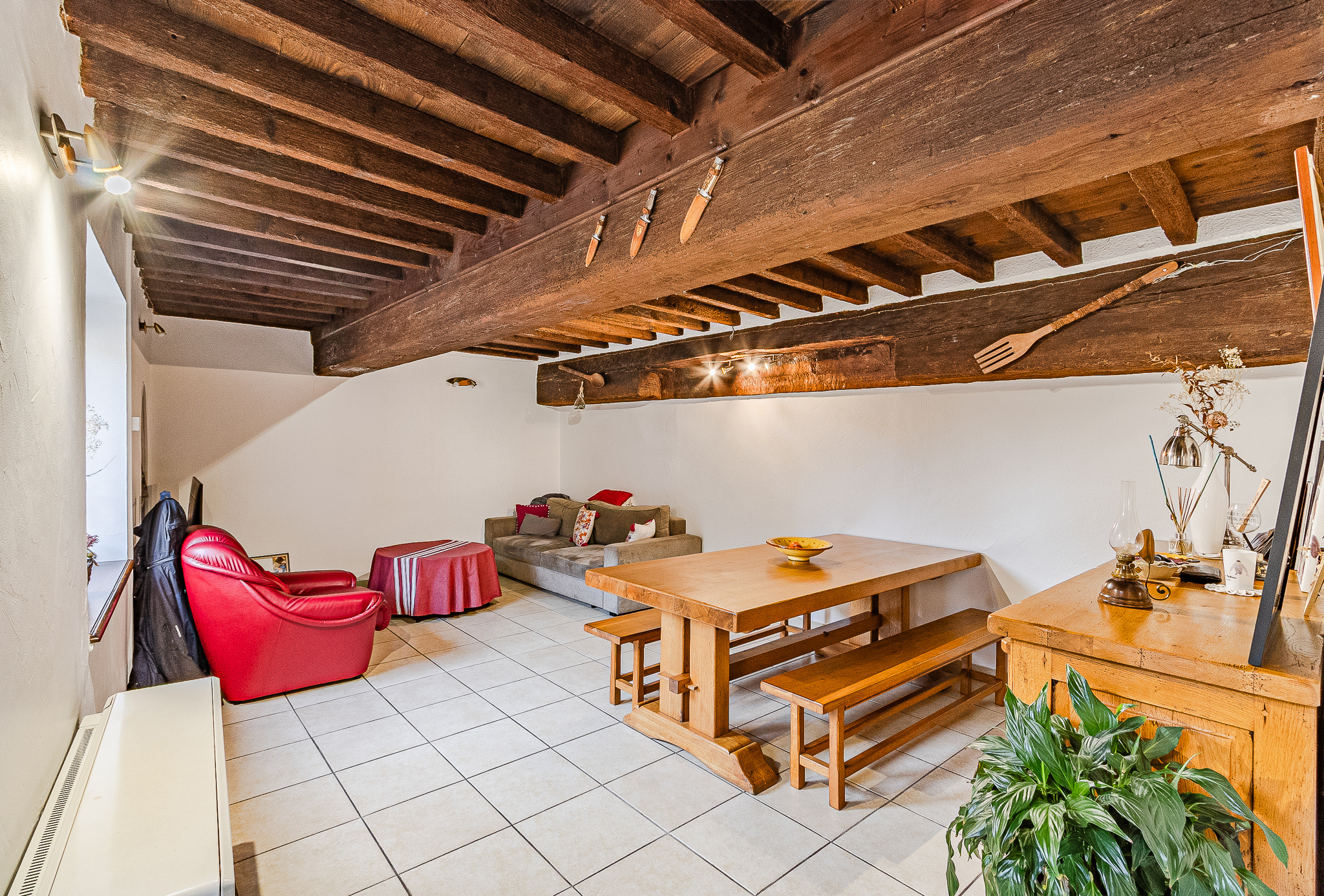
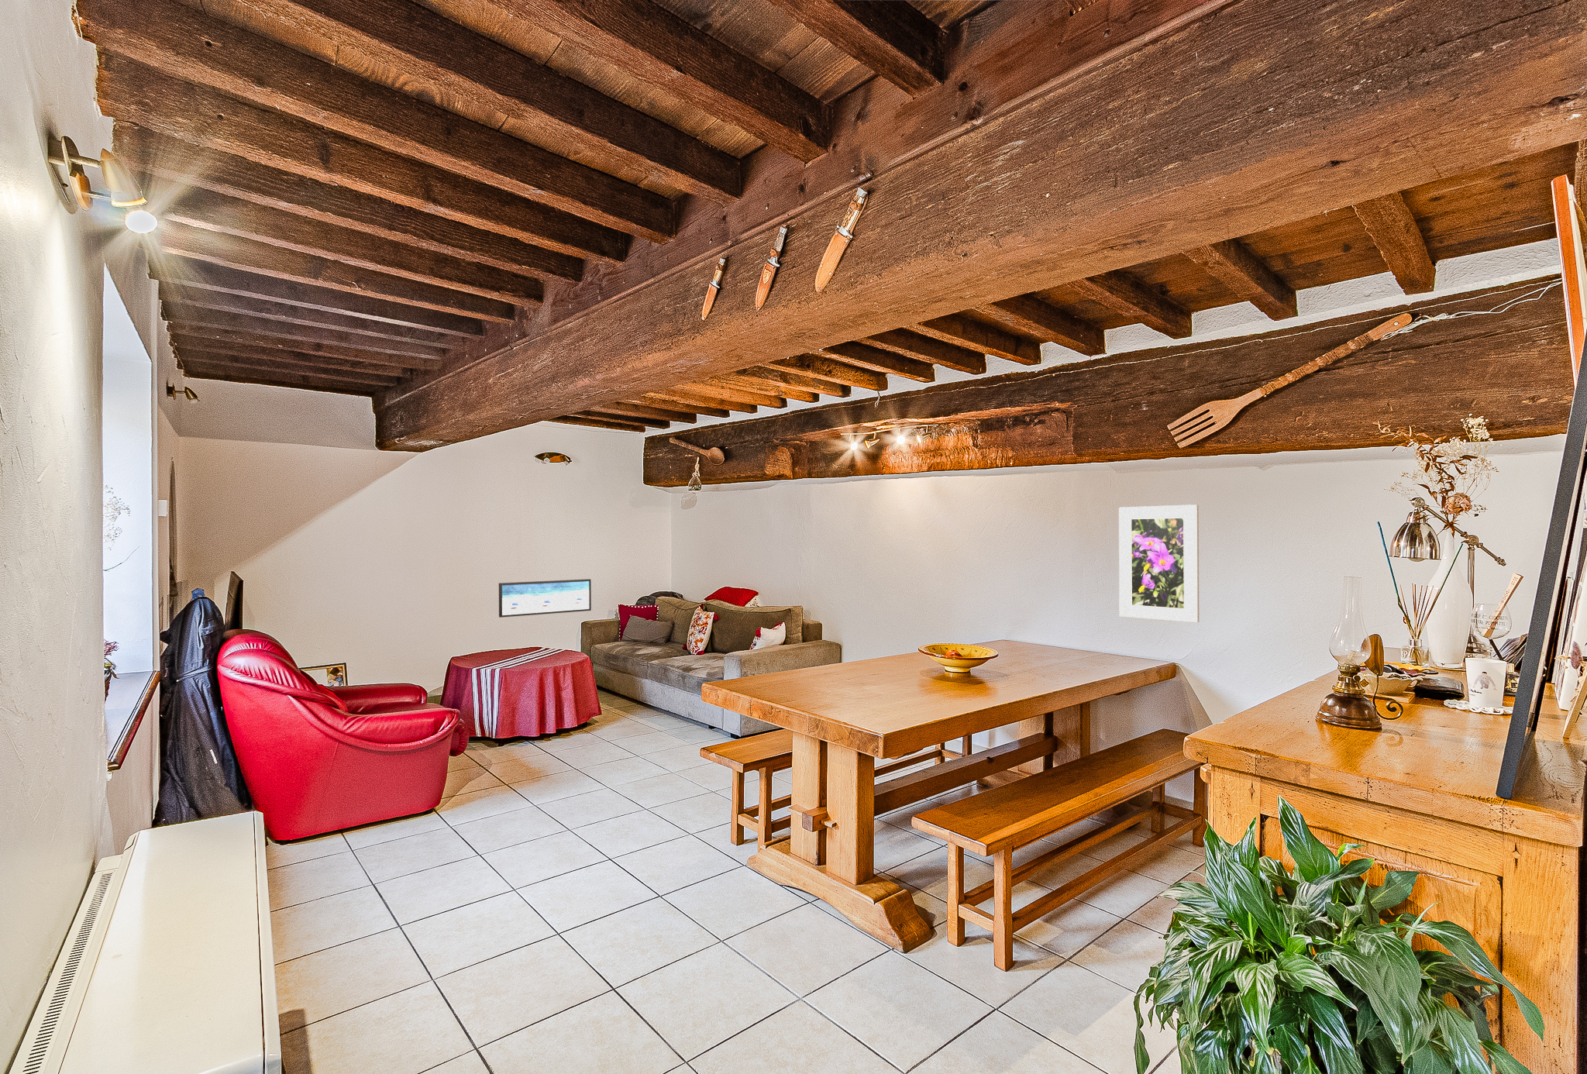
+ wall art (547, 597)
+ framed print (1157, 562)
